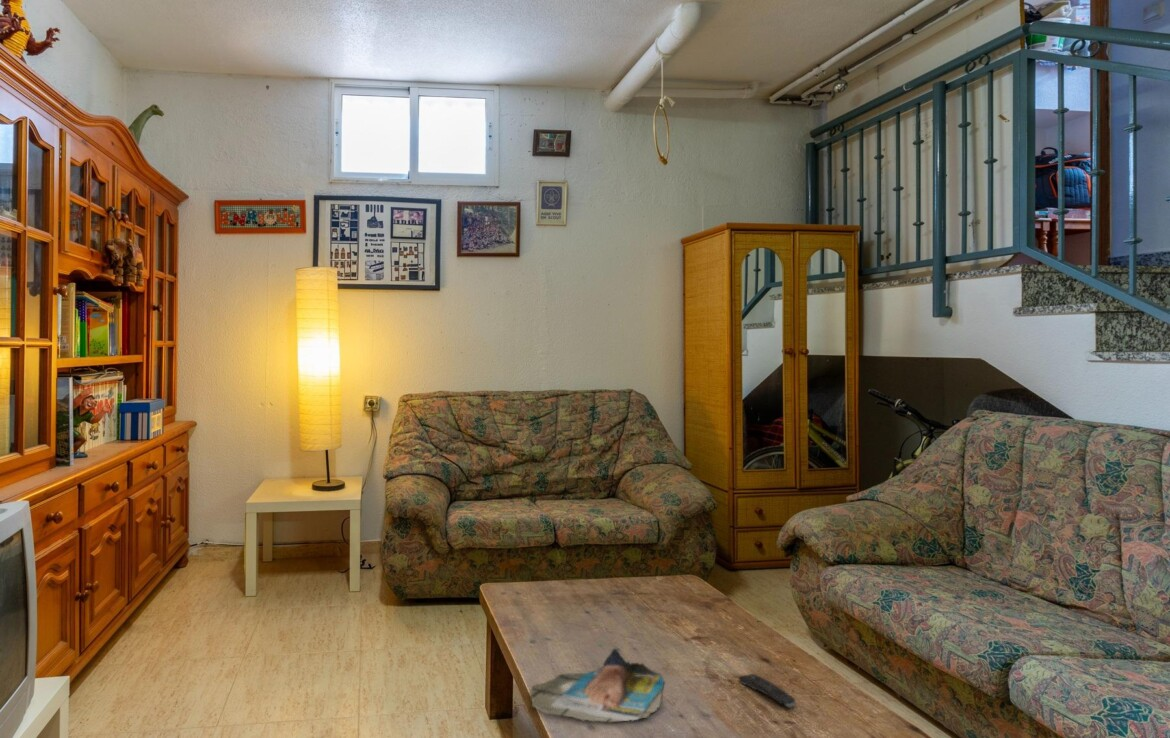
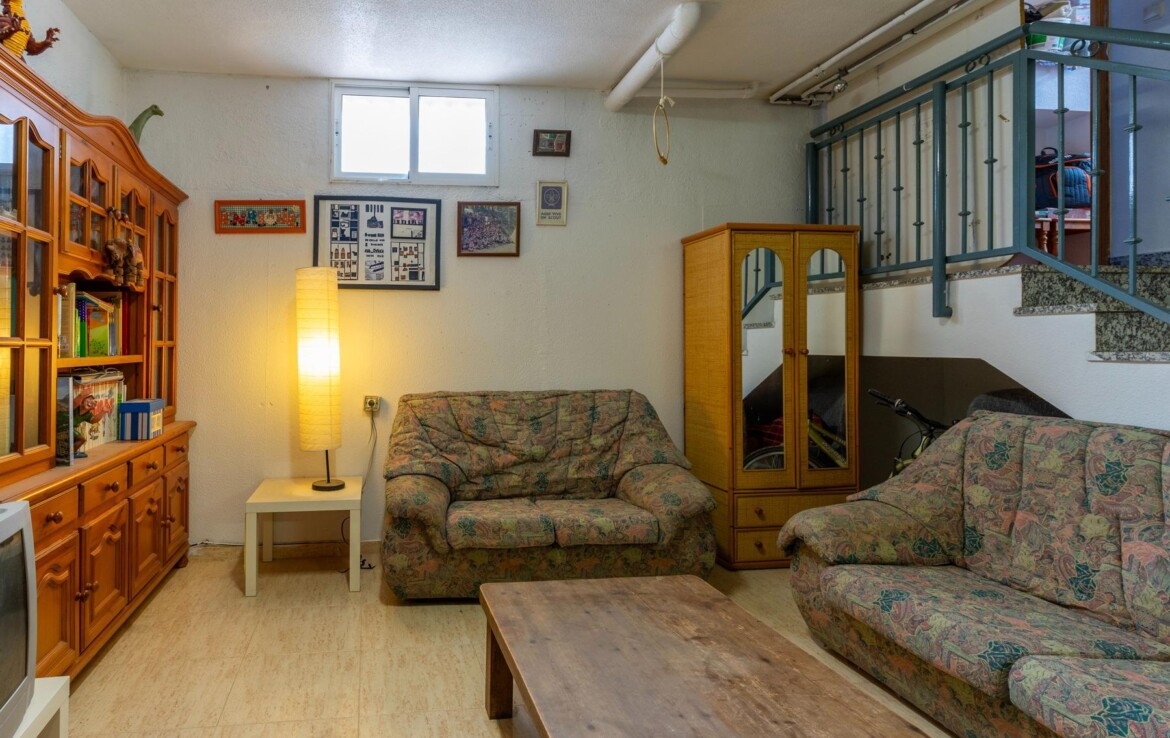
- magazine (602, 673)
- remote control (768, 689)
